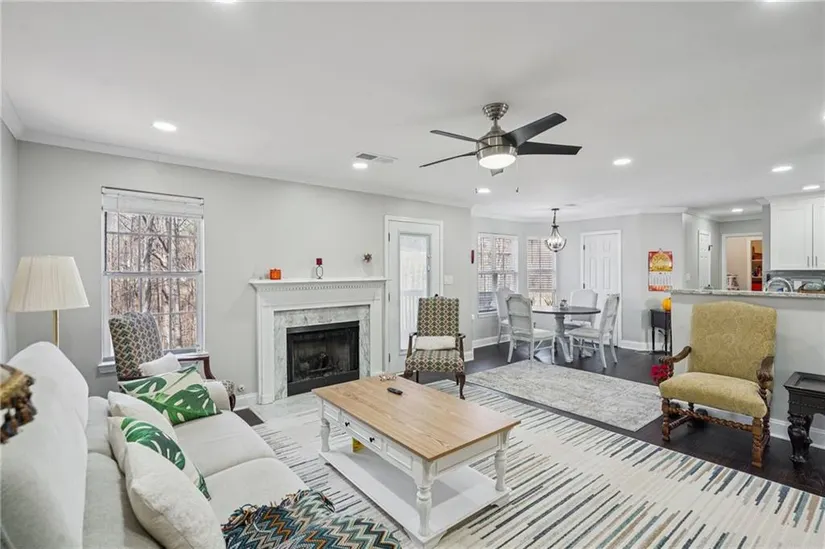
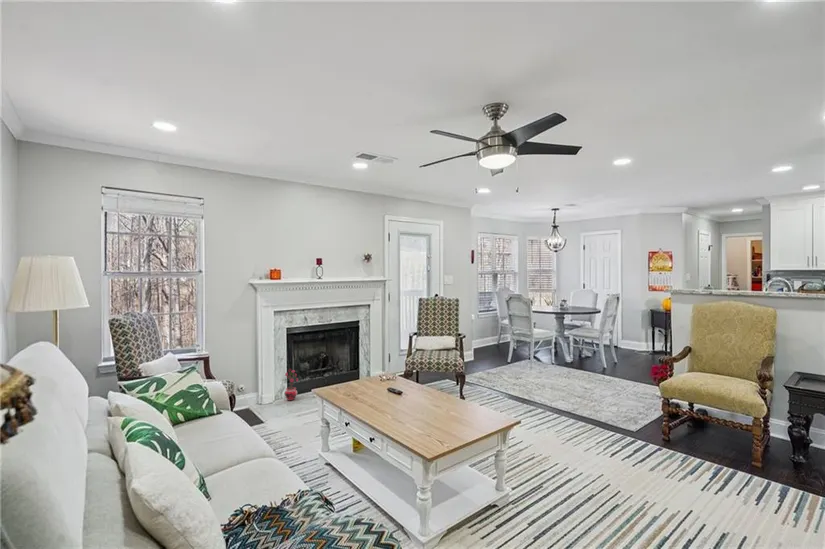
+ potted plant (290, 384)
